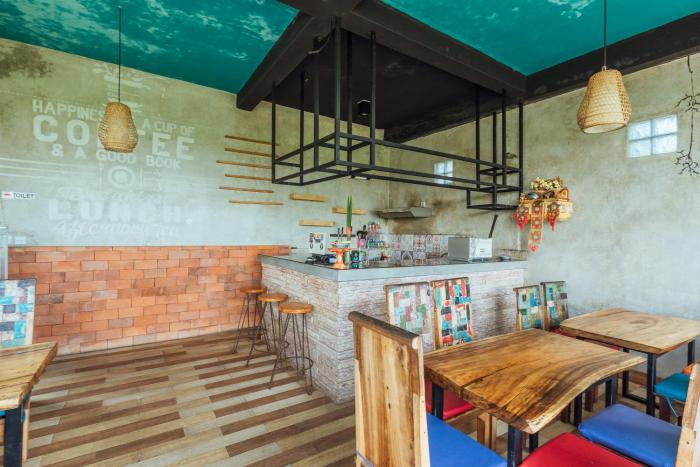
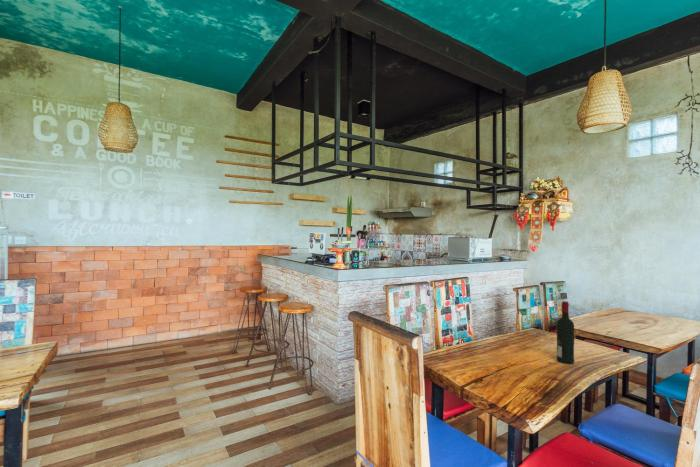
+ alcohol (565, 331)
